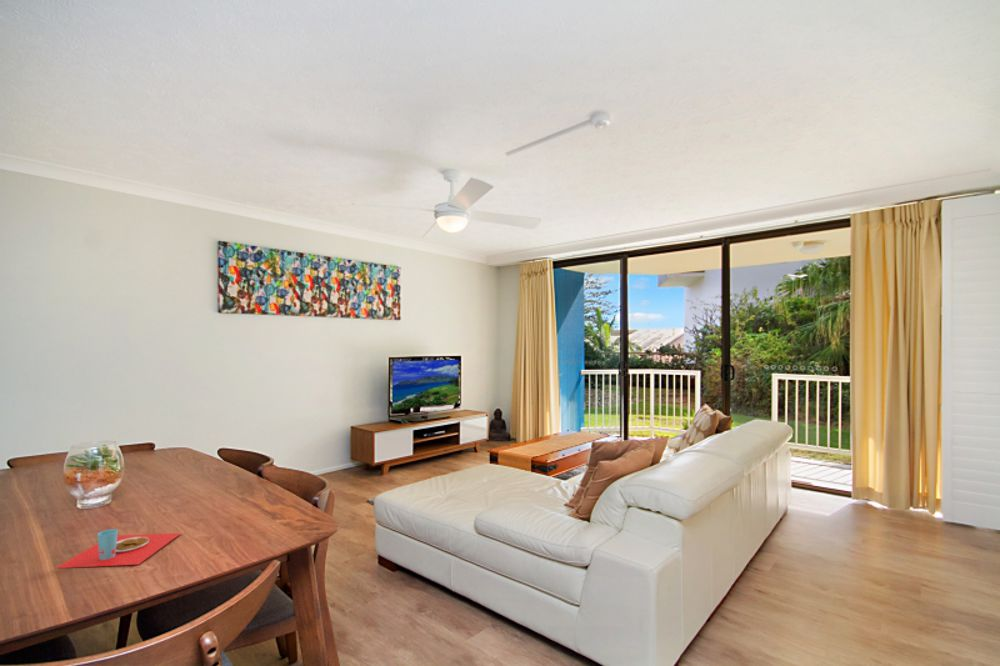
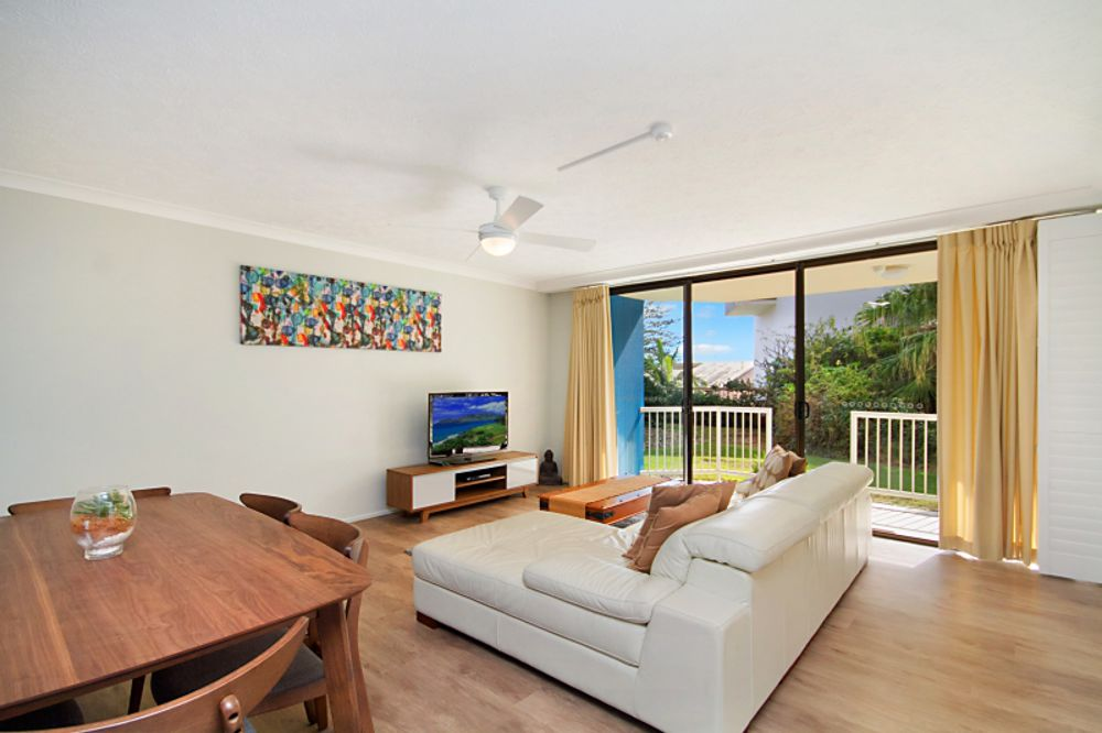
- placemat (123, 537)
